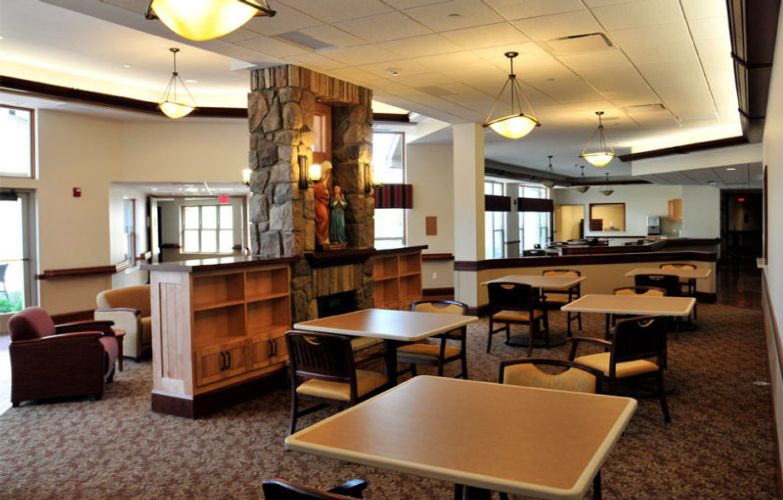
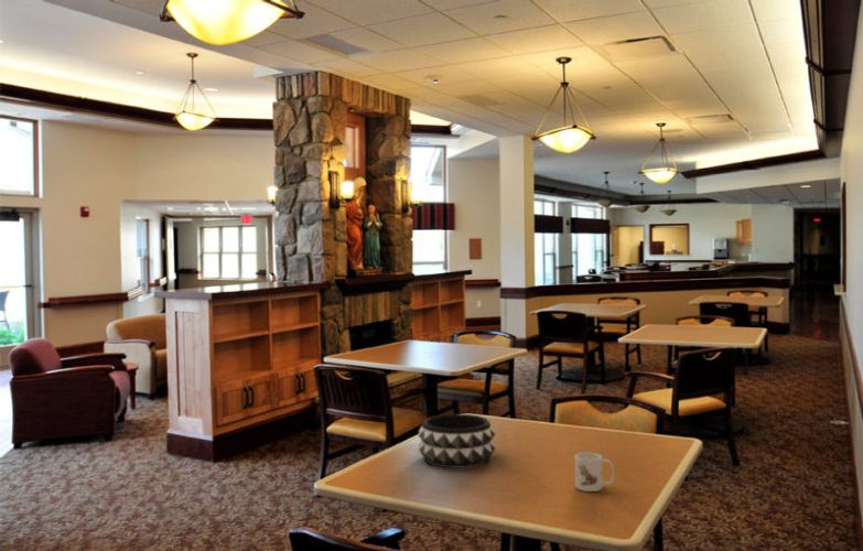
+ decorative bowl (456, 439)
+ mug (594, 472)
